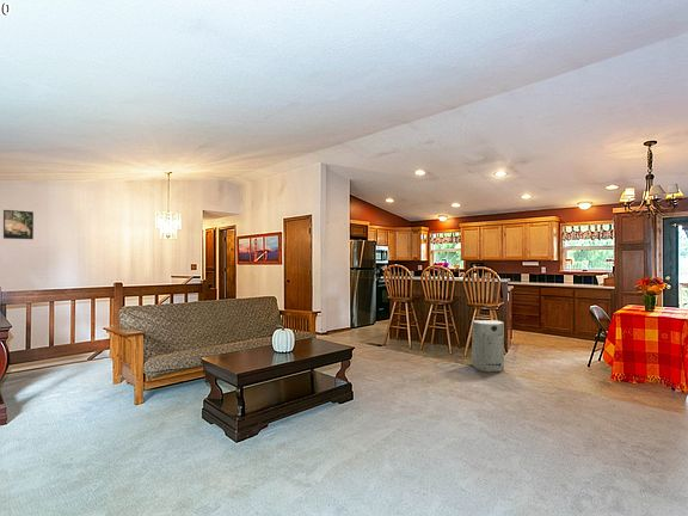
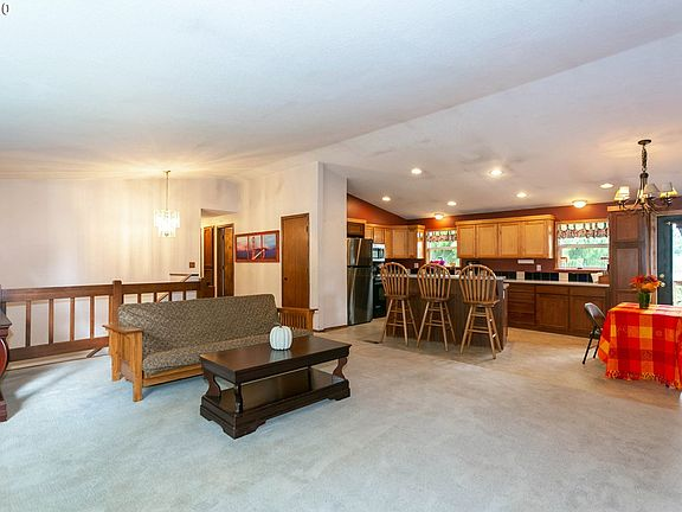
- fan (489, 344)
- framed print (18, 225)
